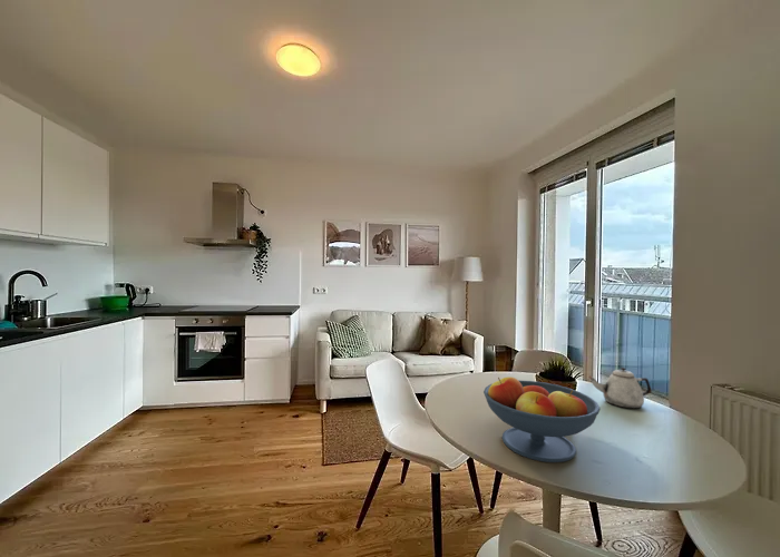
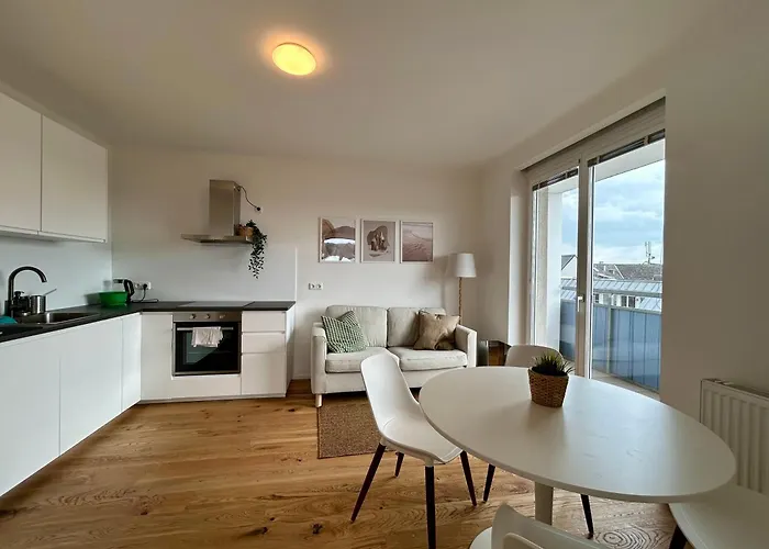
- fruit bowl (537, 411)
- teapot (618, 384)
